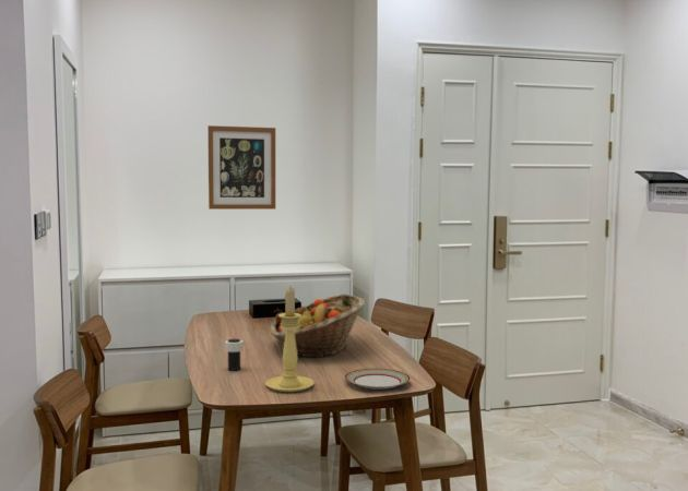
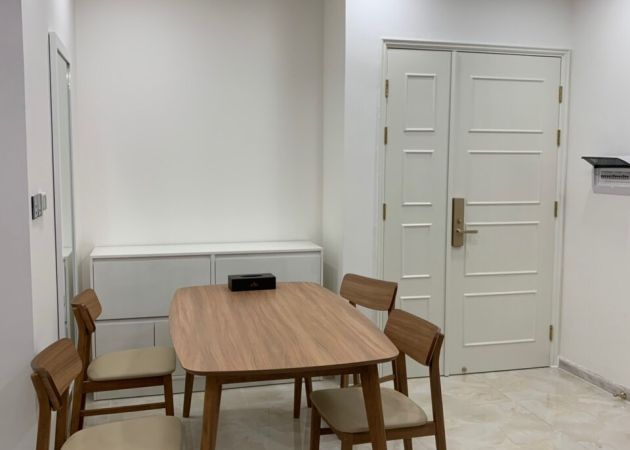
- fruit basket (317, 323)
- wall art (241, 168)
- candle holder (289, 336)
- plate (377, 380)
- cup (234, 354)
